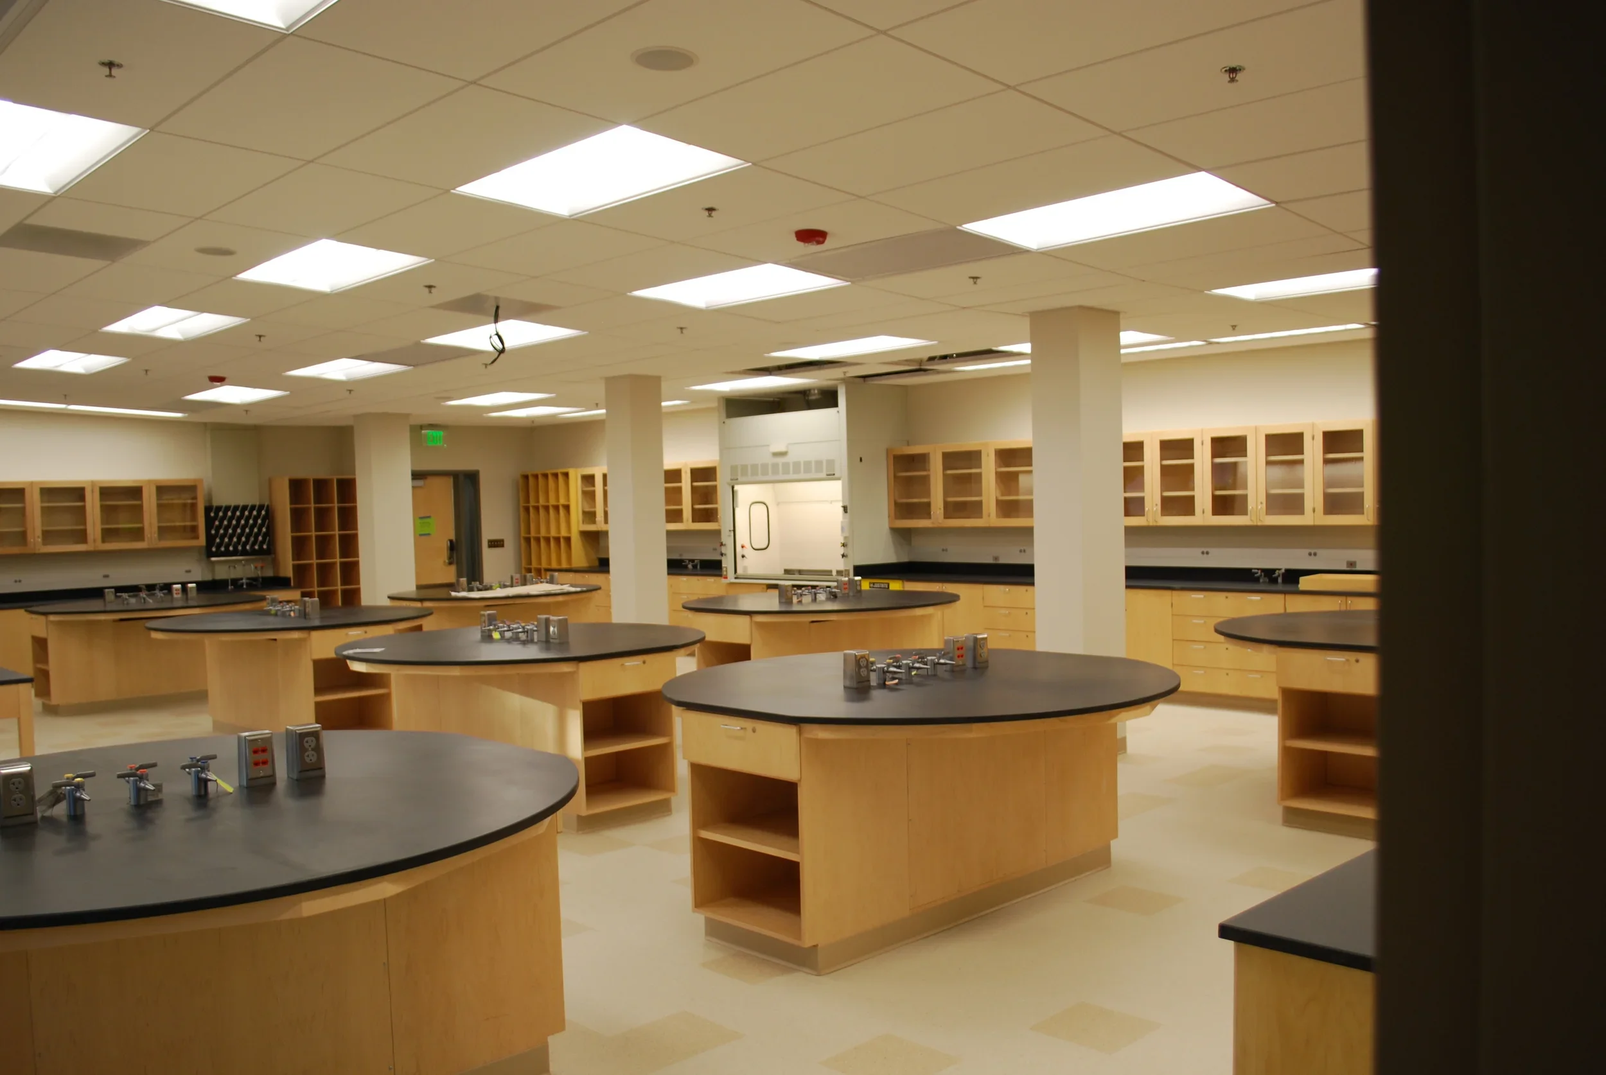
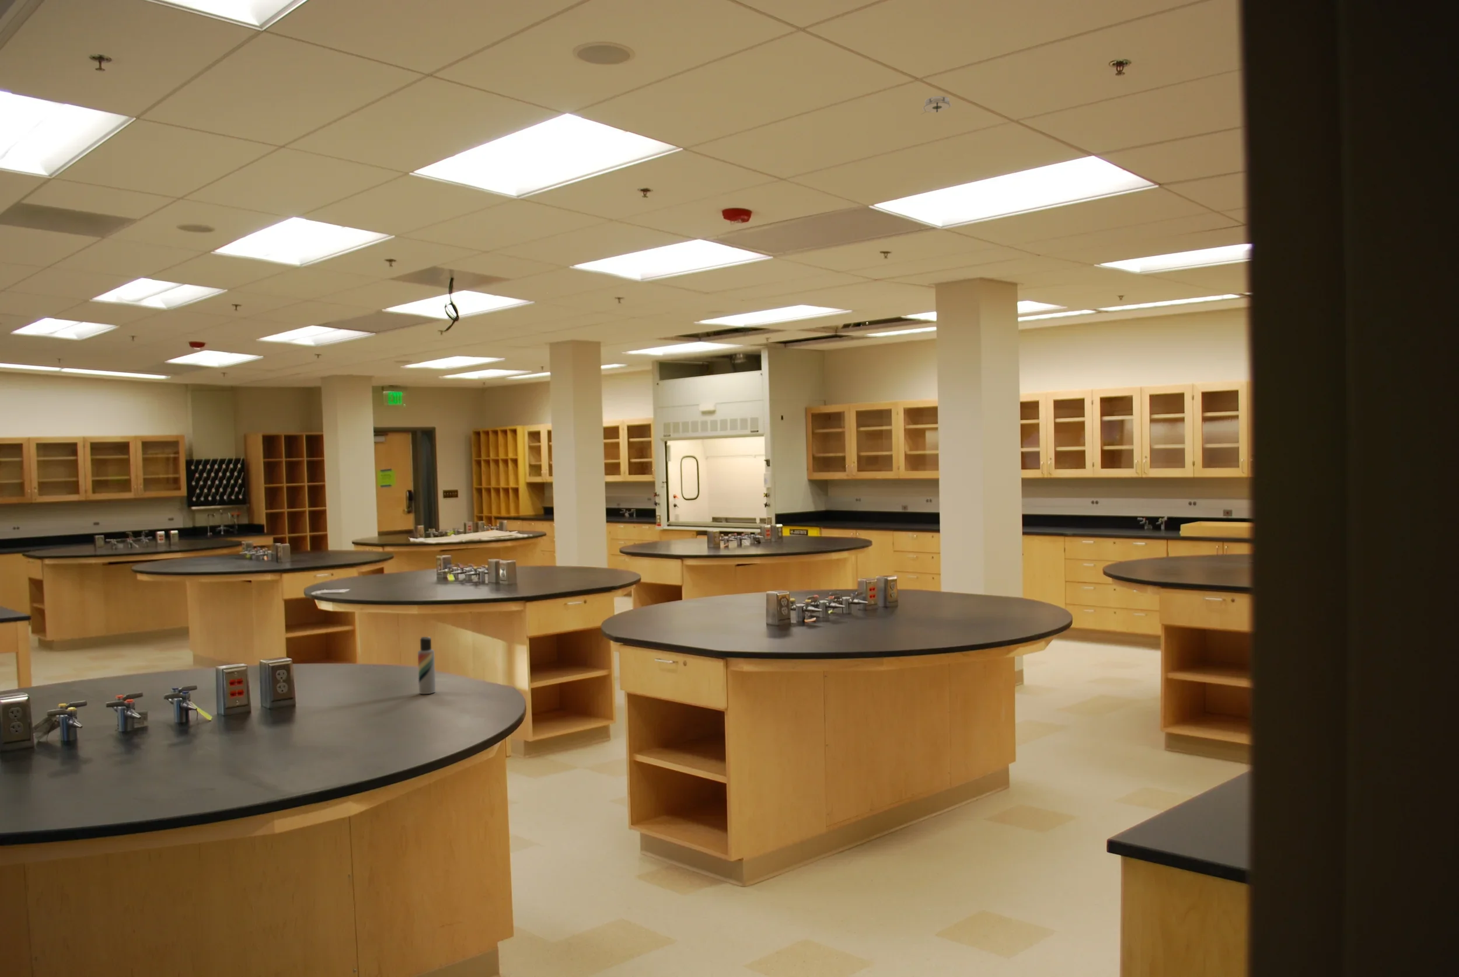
+ lotion bottle (426, 665)
+ smoke detector (936, 104)
